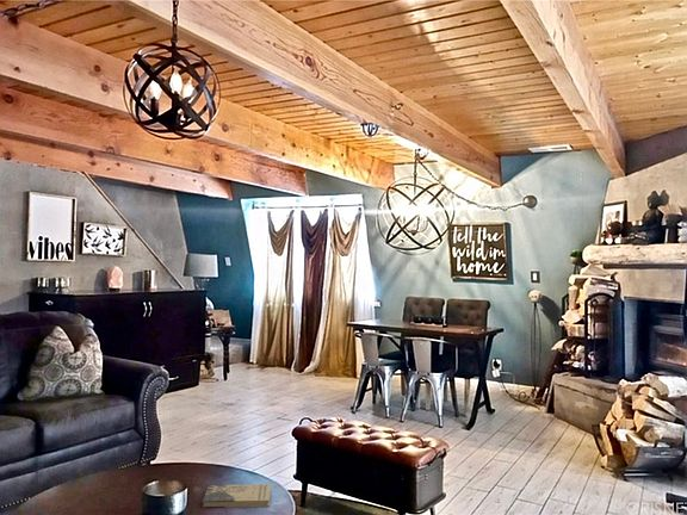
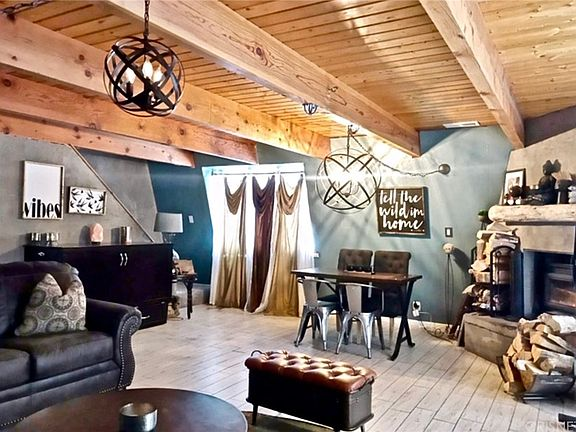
- book (237, 495)
